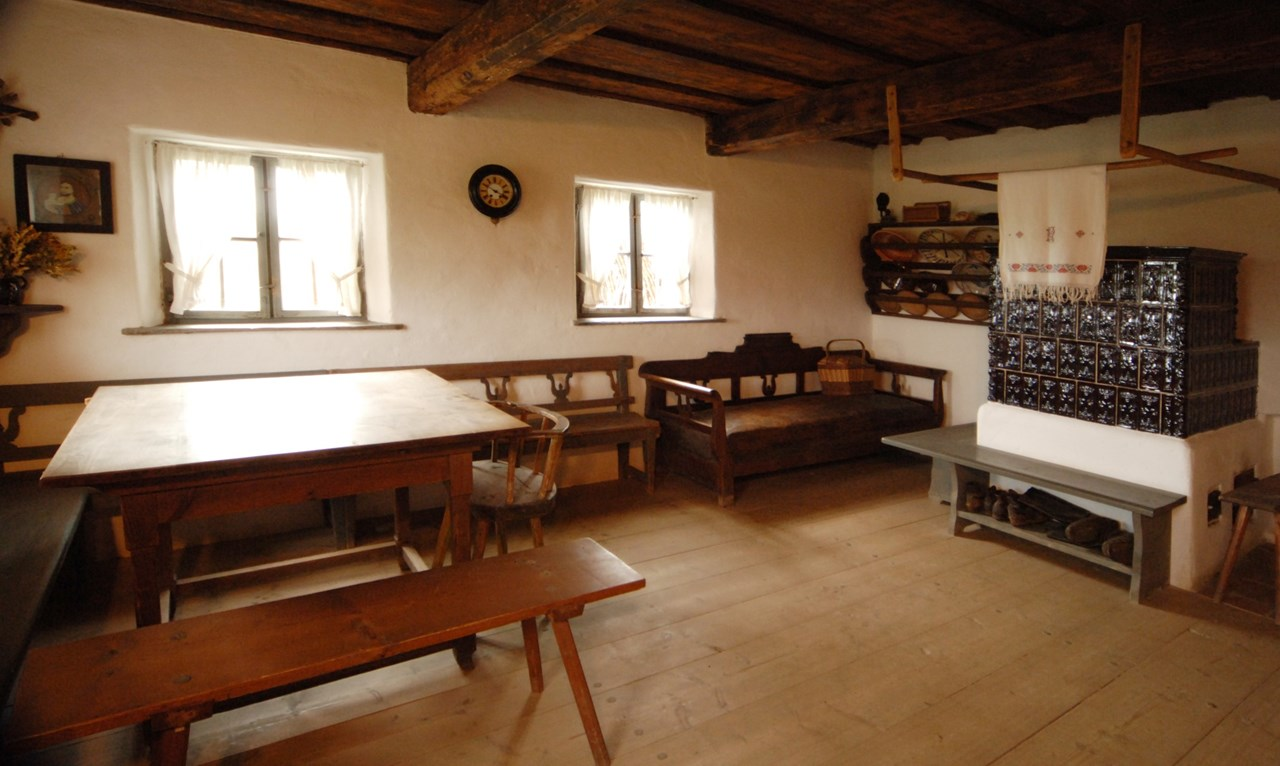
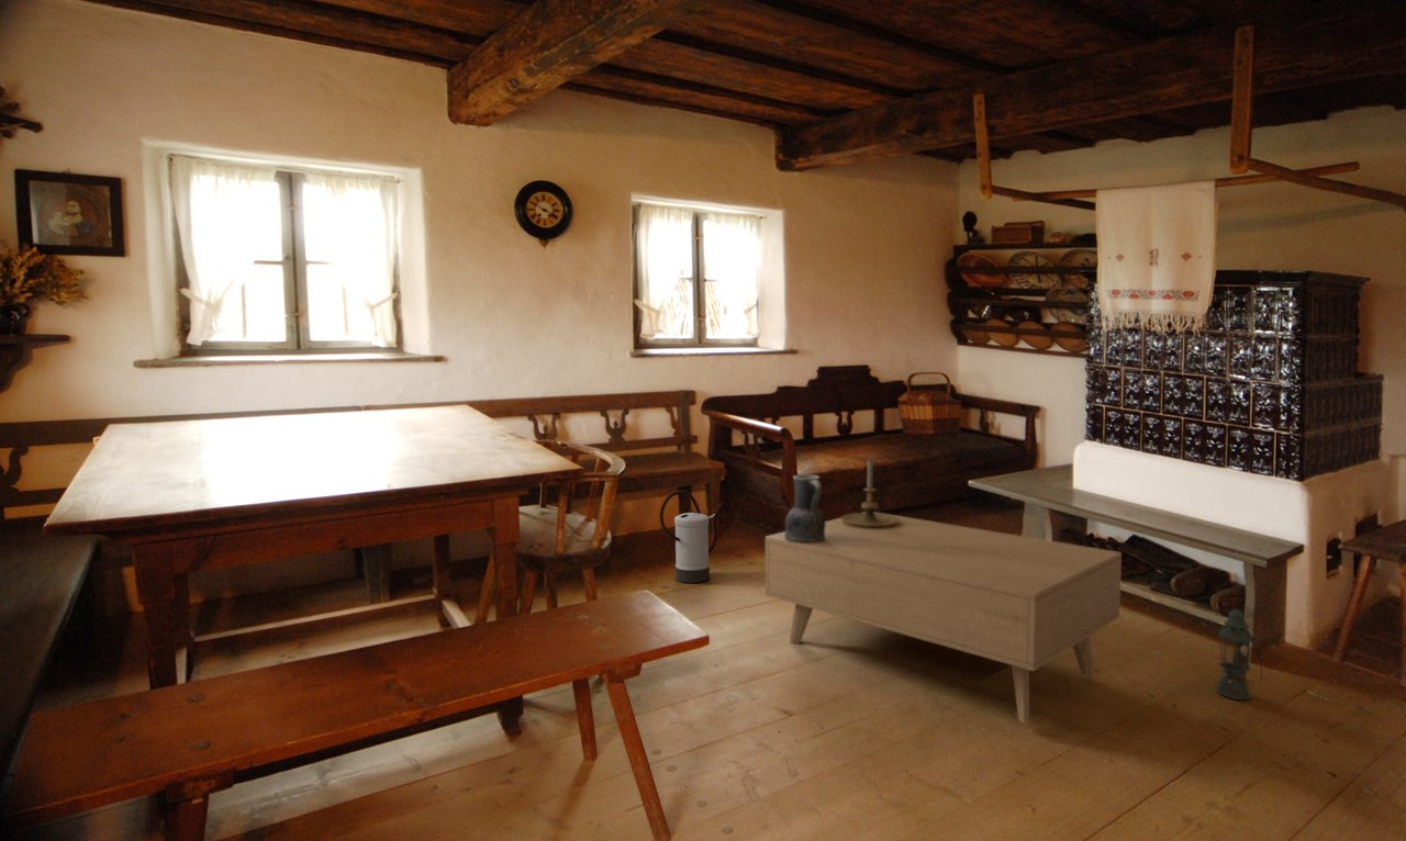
+ candle holder (870, 490)
+ lantern (1239, 649)
+ vase (805, 507)
+ coffee table (935, 601)
+ watering can (692, 532)
